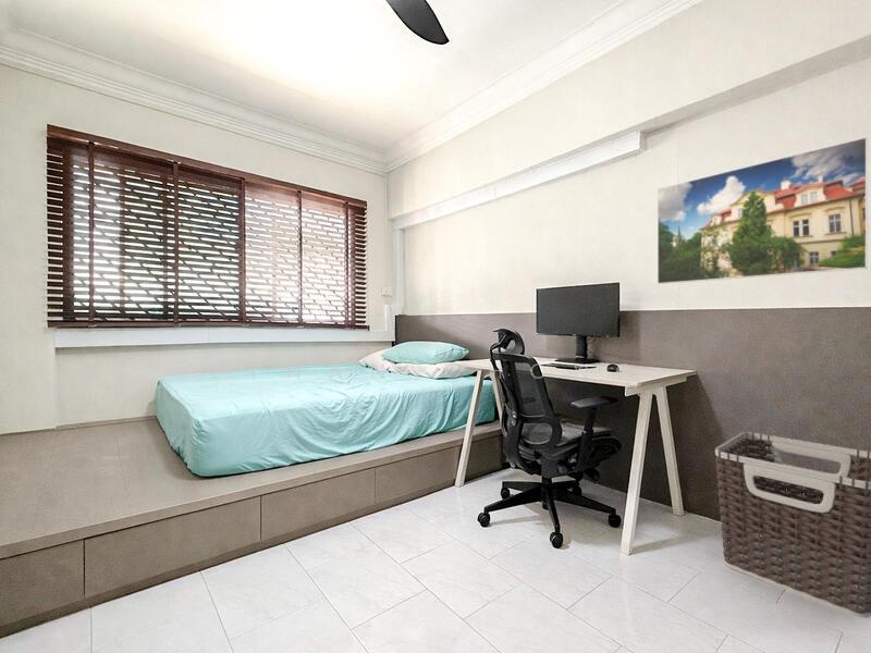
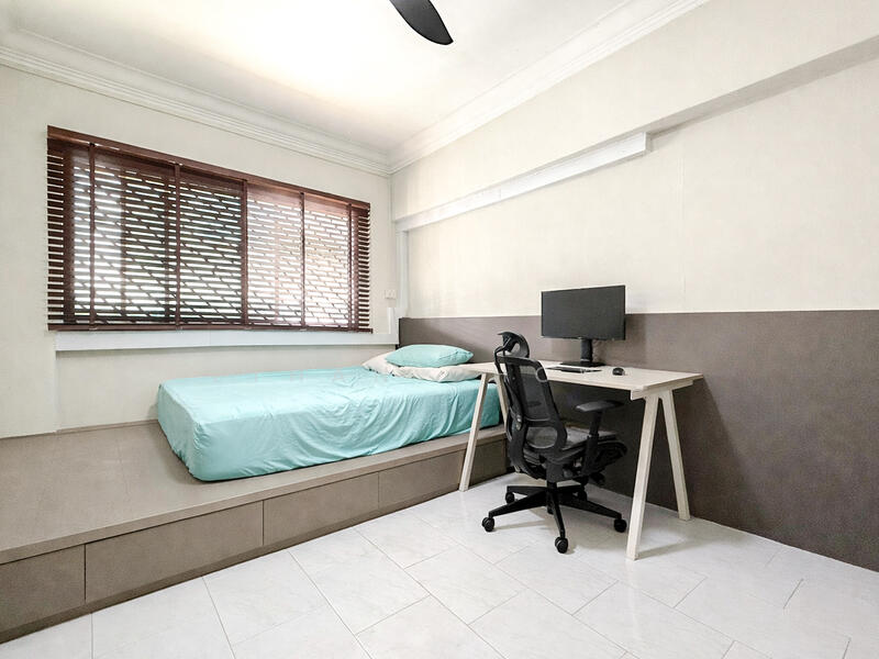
- clothes hamper (798, 510)
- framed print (746, 222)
